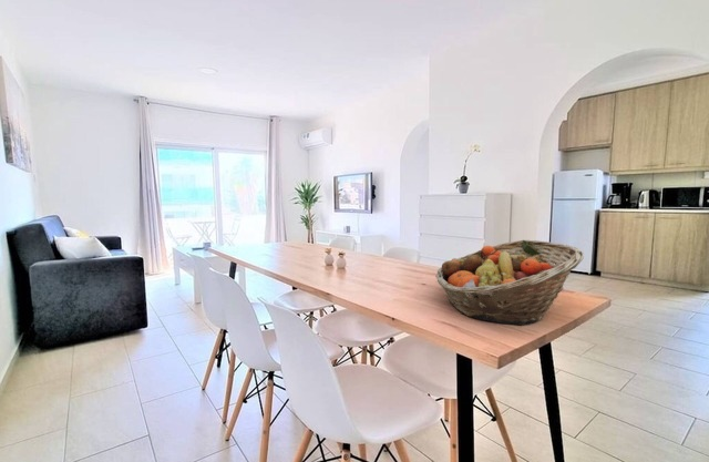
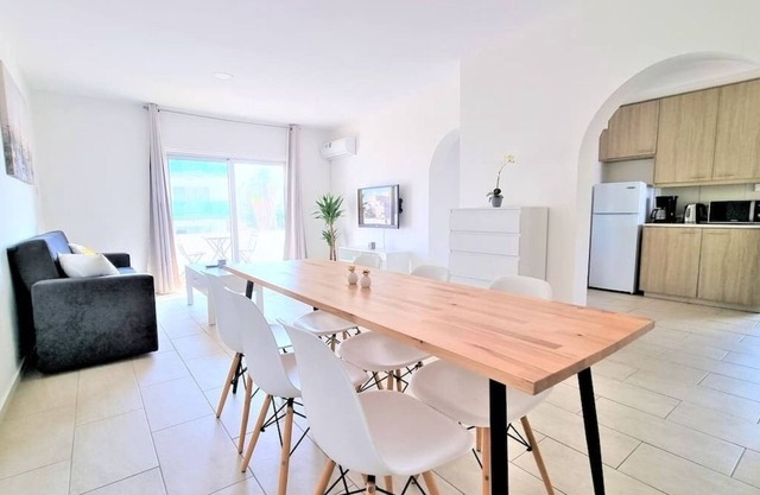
- fruit basket (501, 275)
